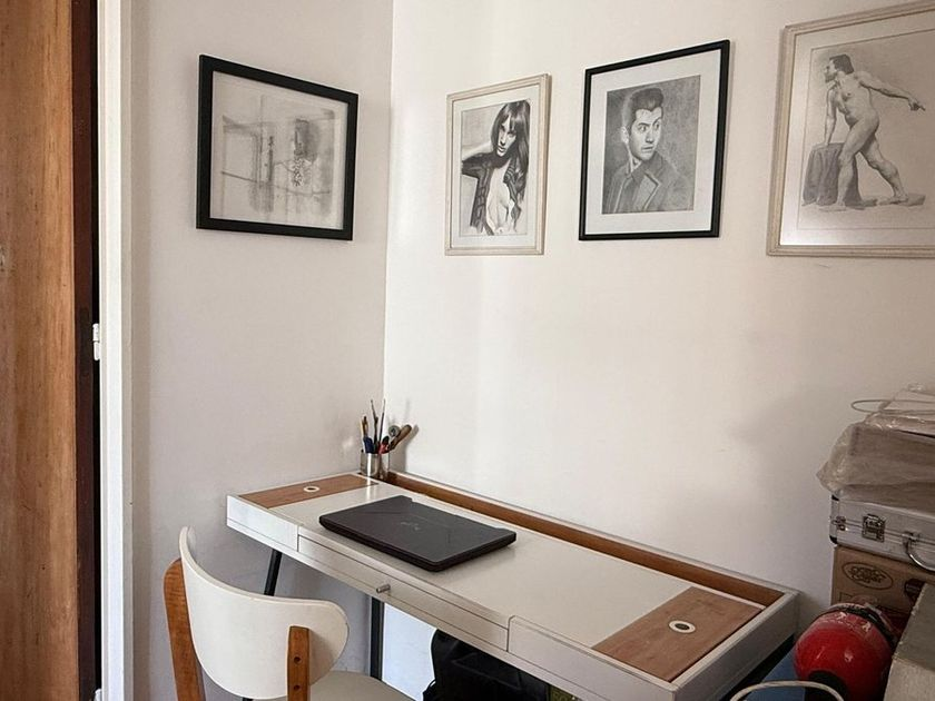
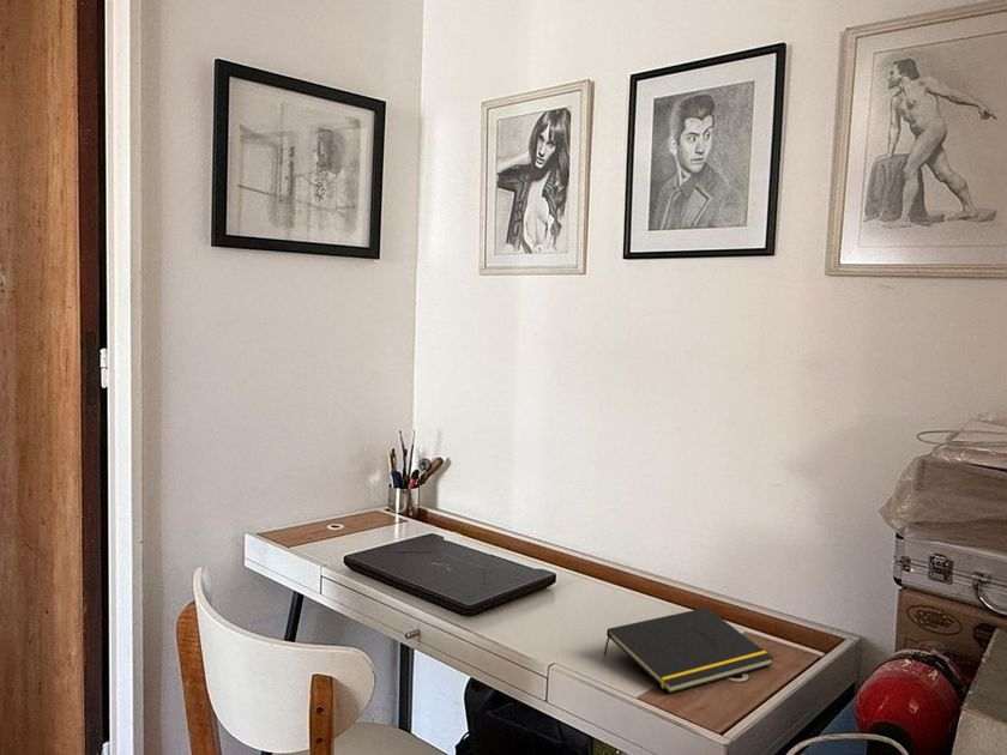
+ notepad (689, 646)
